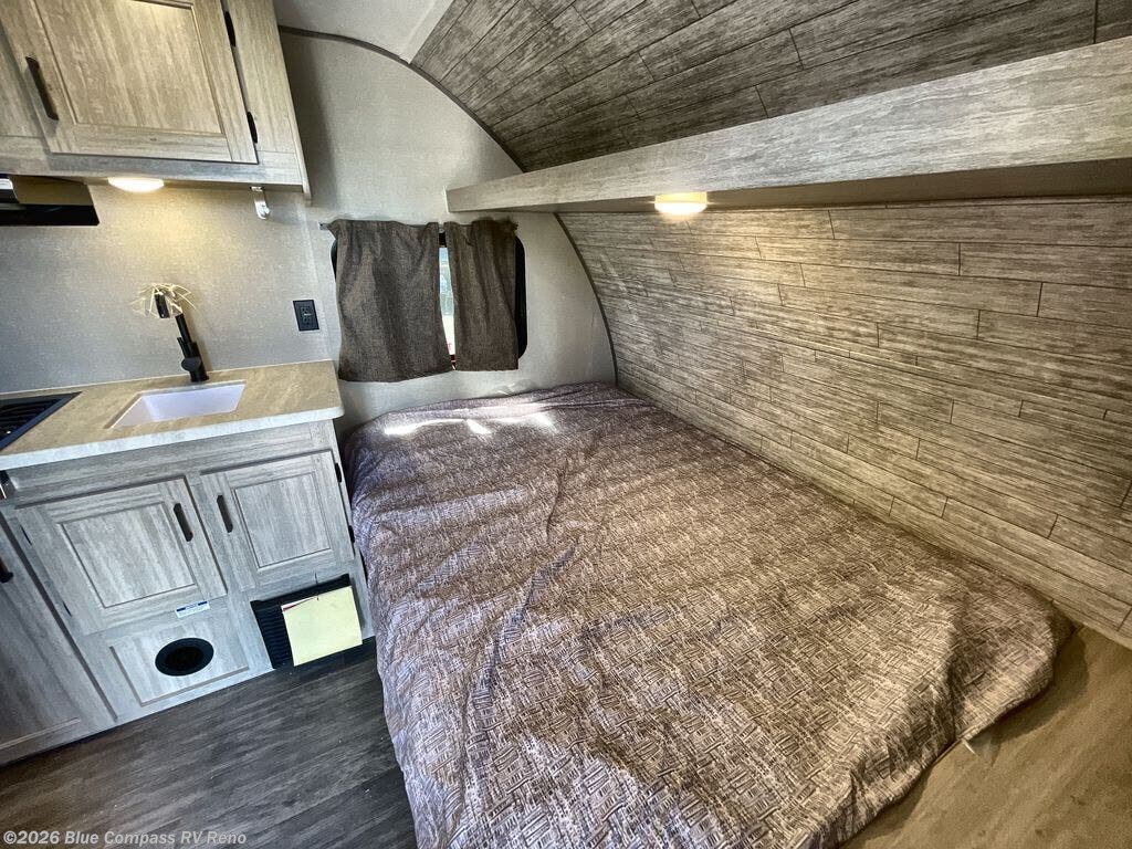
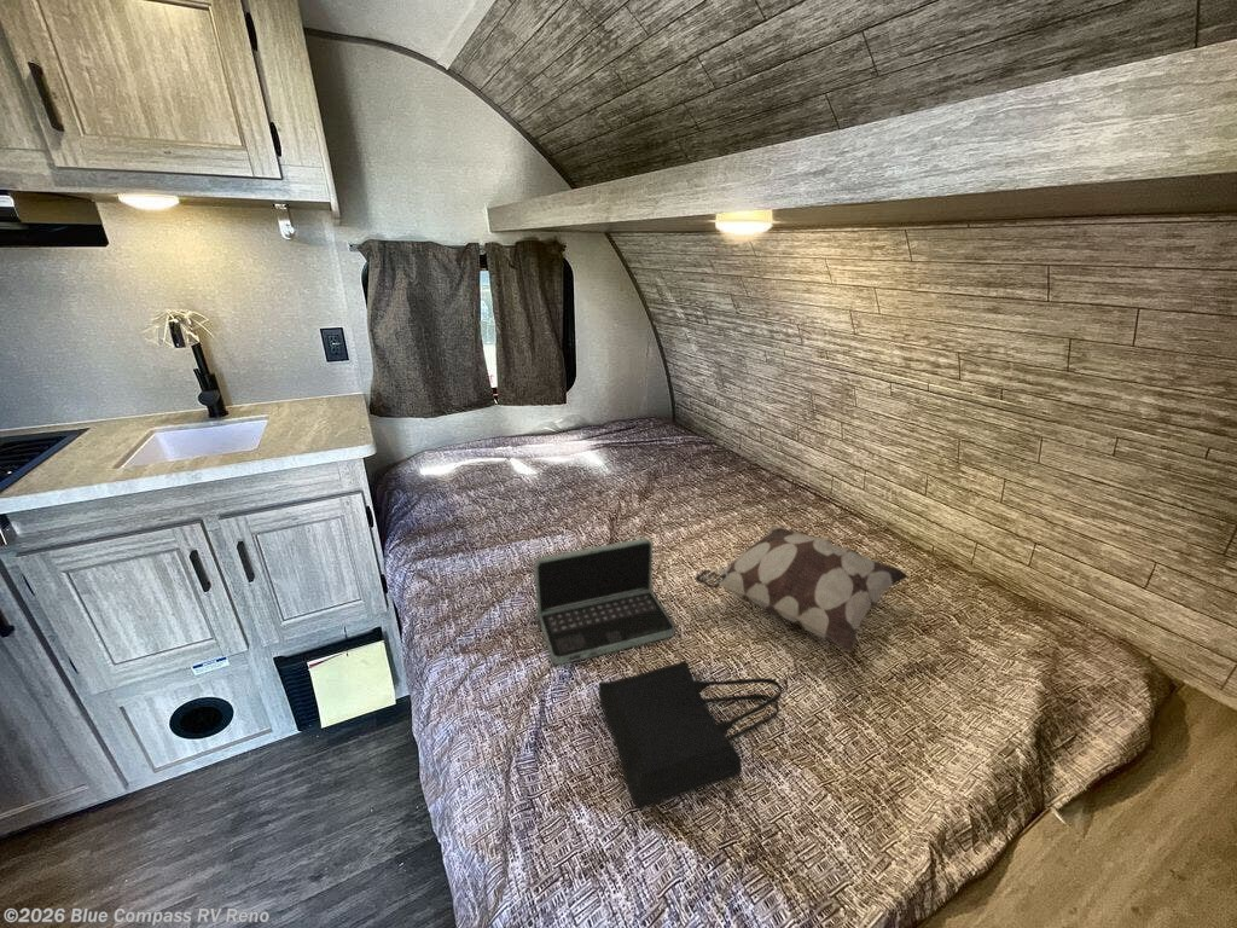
+ laptop (599, 593)
+ decorative pillow (801, 576)
+ tote bag (699, 715)
